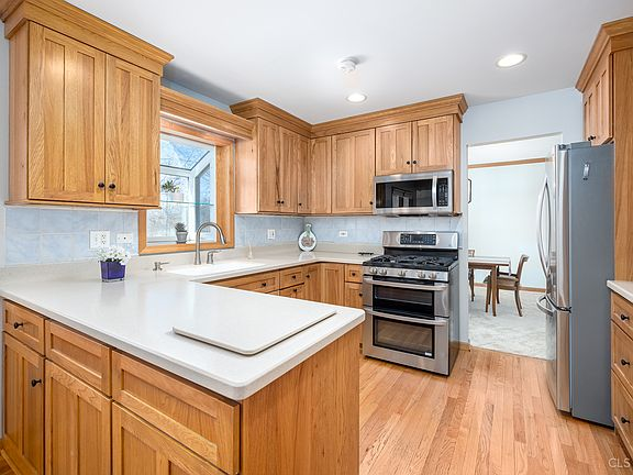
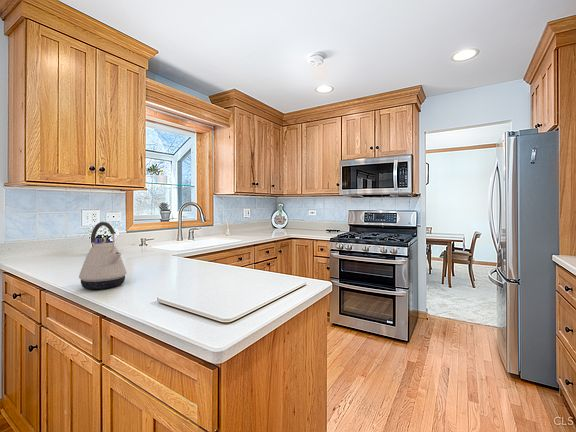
+ kettle (104, 253)
